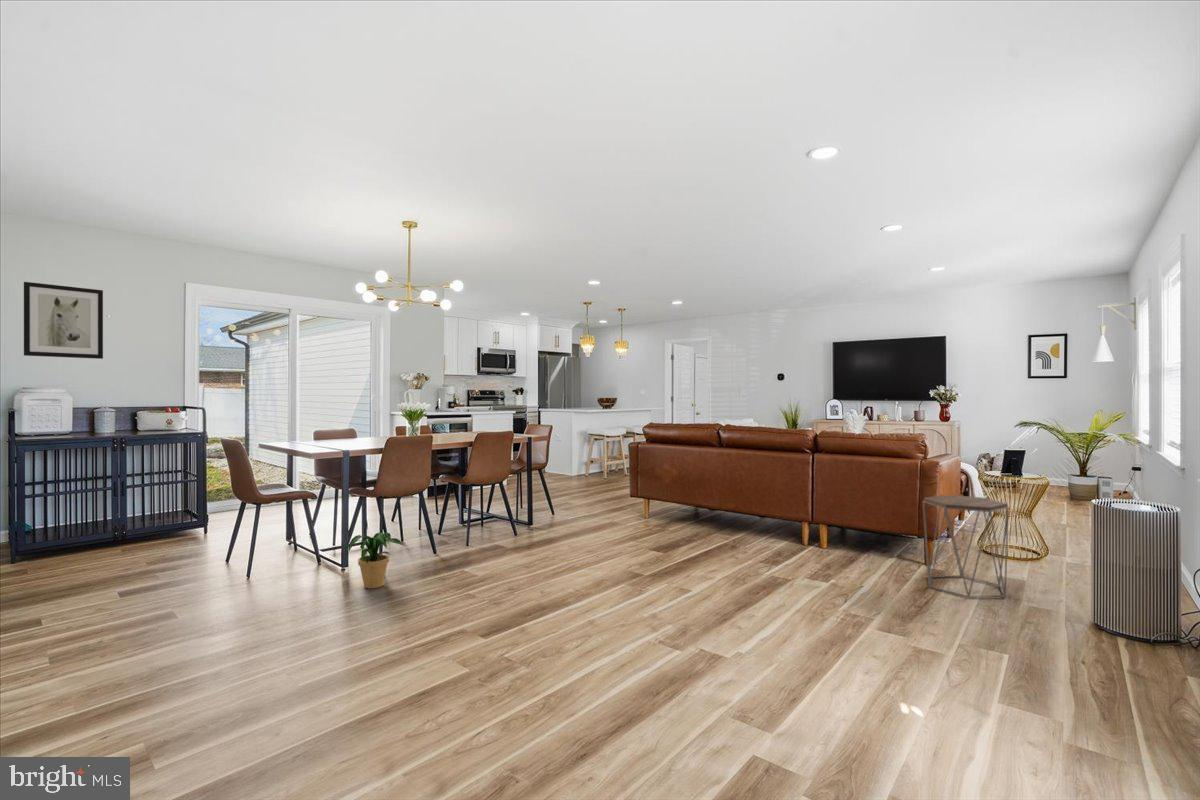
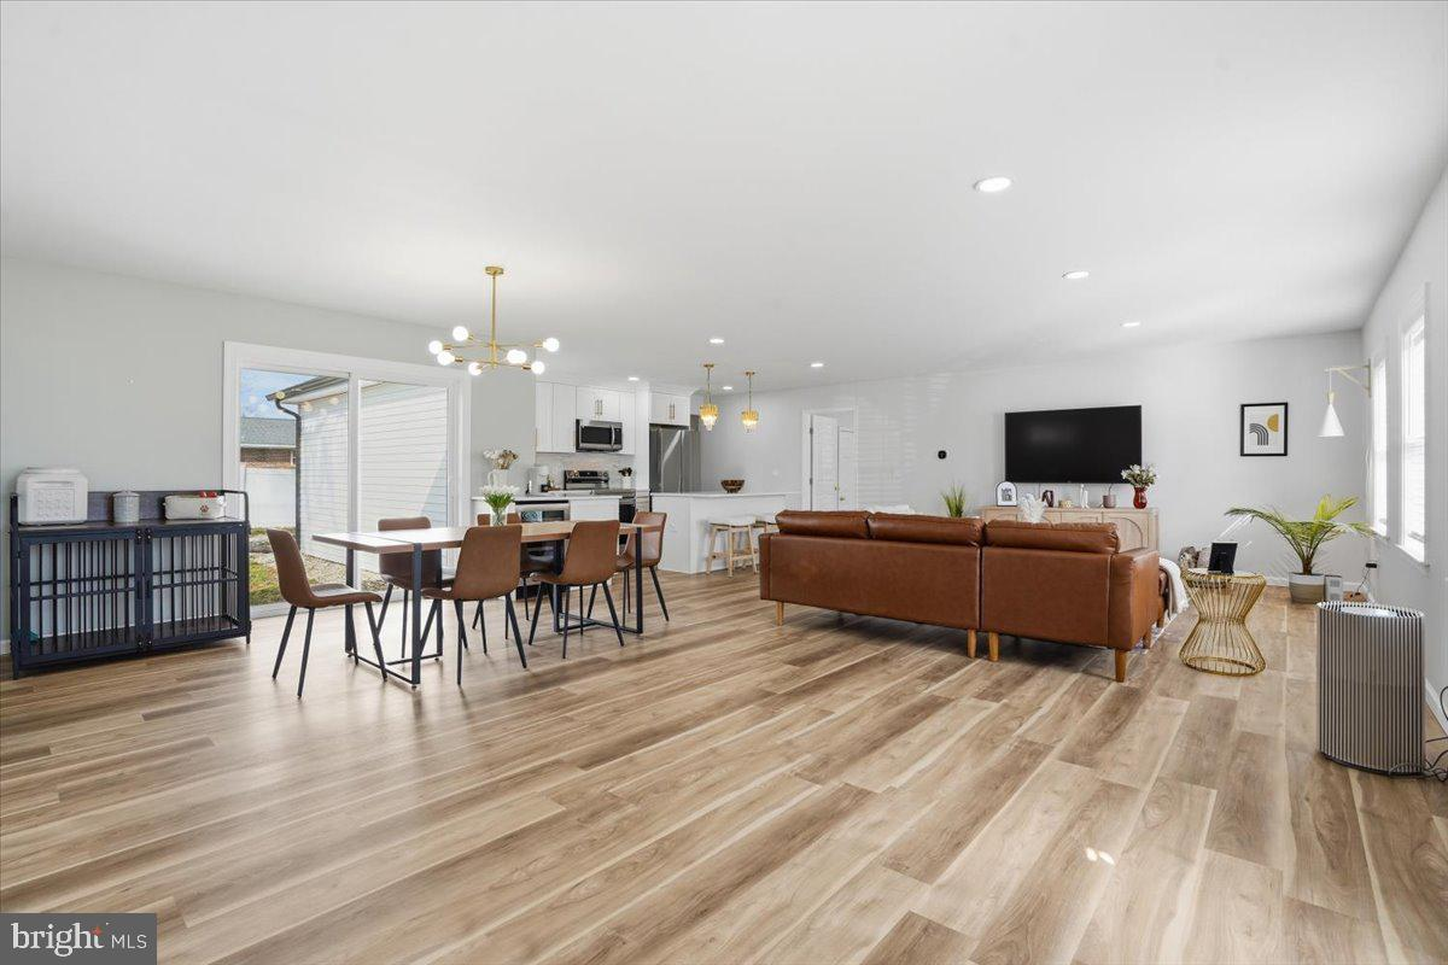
- potted plant (373, 559)
- wall art (64, 321)
- side table (969, 543)
